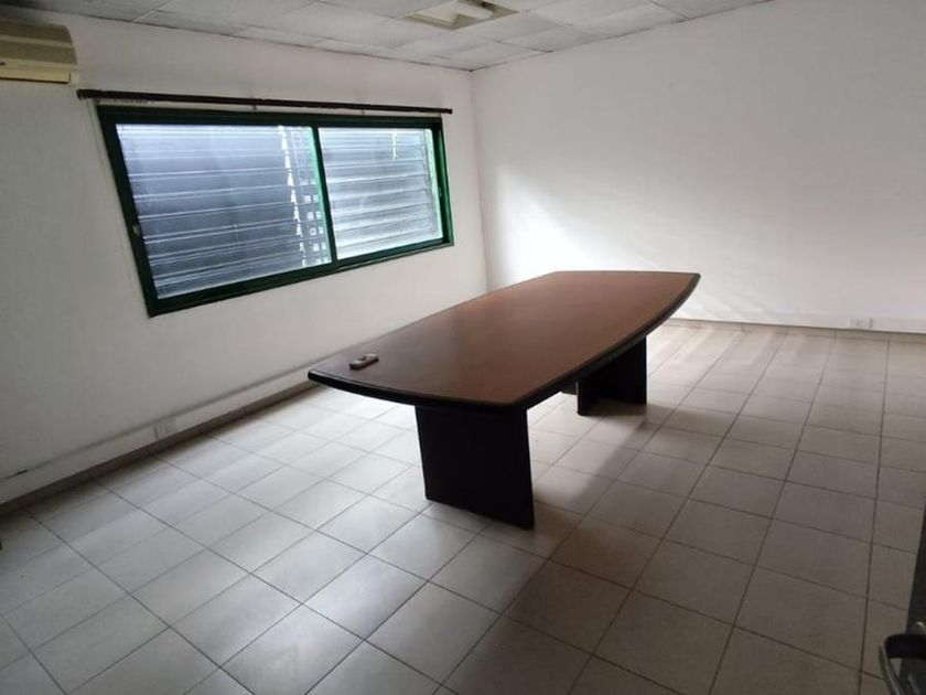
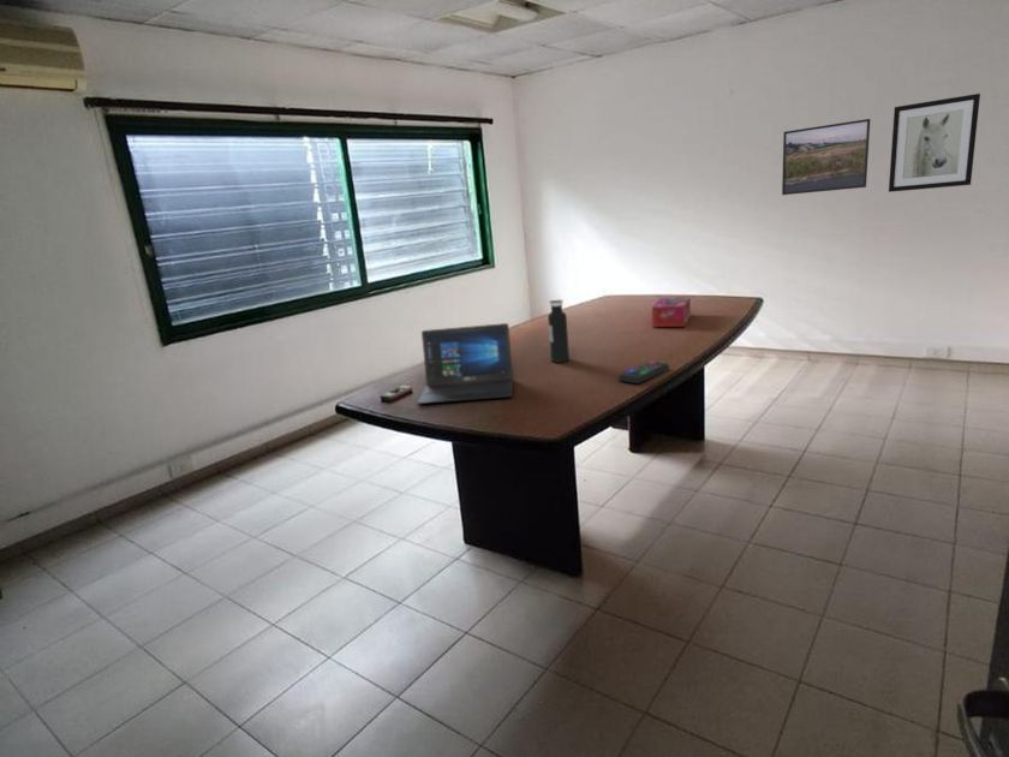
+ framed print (823, 159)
+ wall art (932, 144)
+ remote control (644, 371)
+ laptop (464, 362)
+ tissue box (671, 311)
+ water bottle (557, 330)
